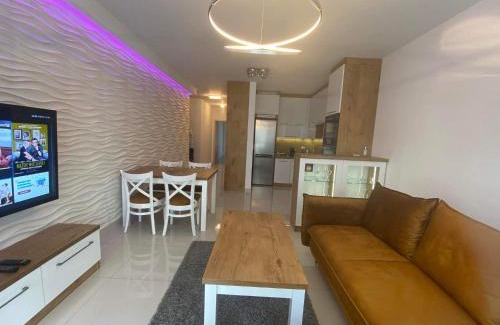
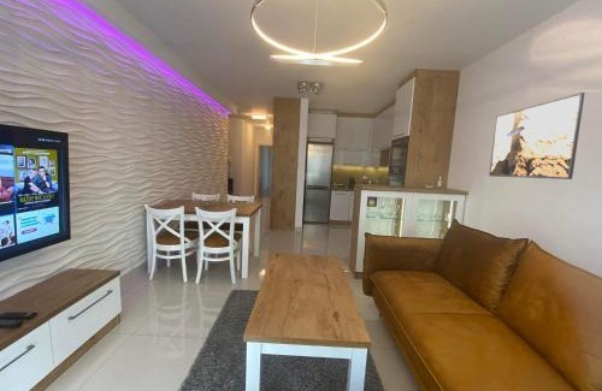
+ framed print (527, 142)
